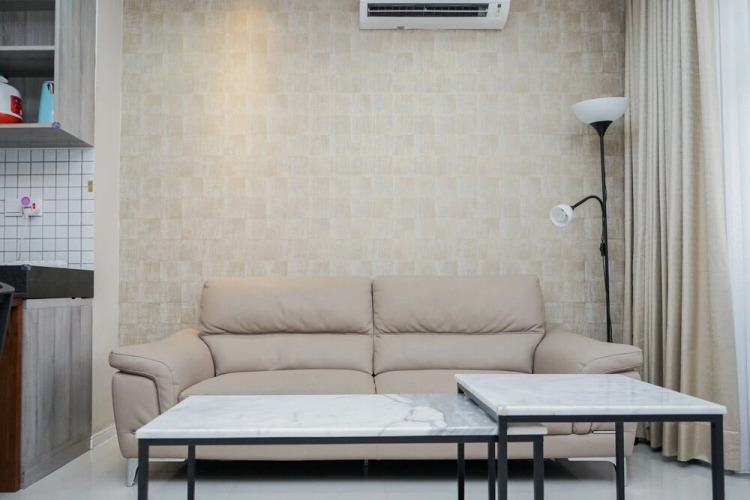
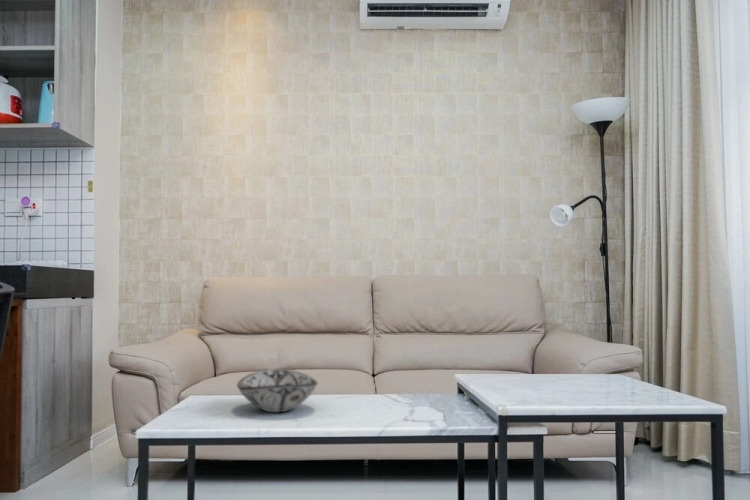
+ decorative bowl (277, 392)
